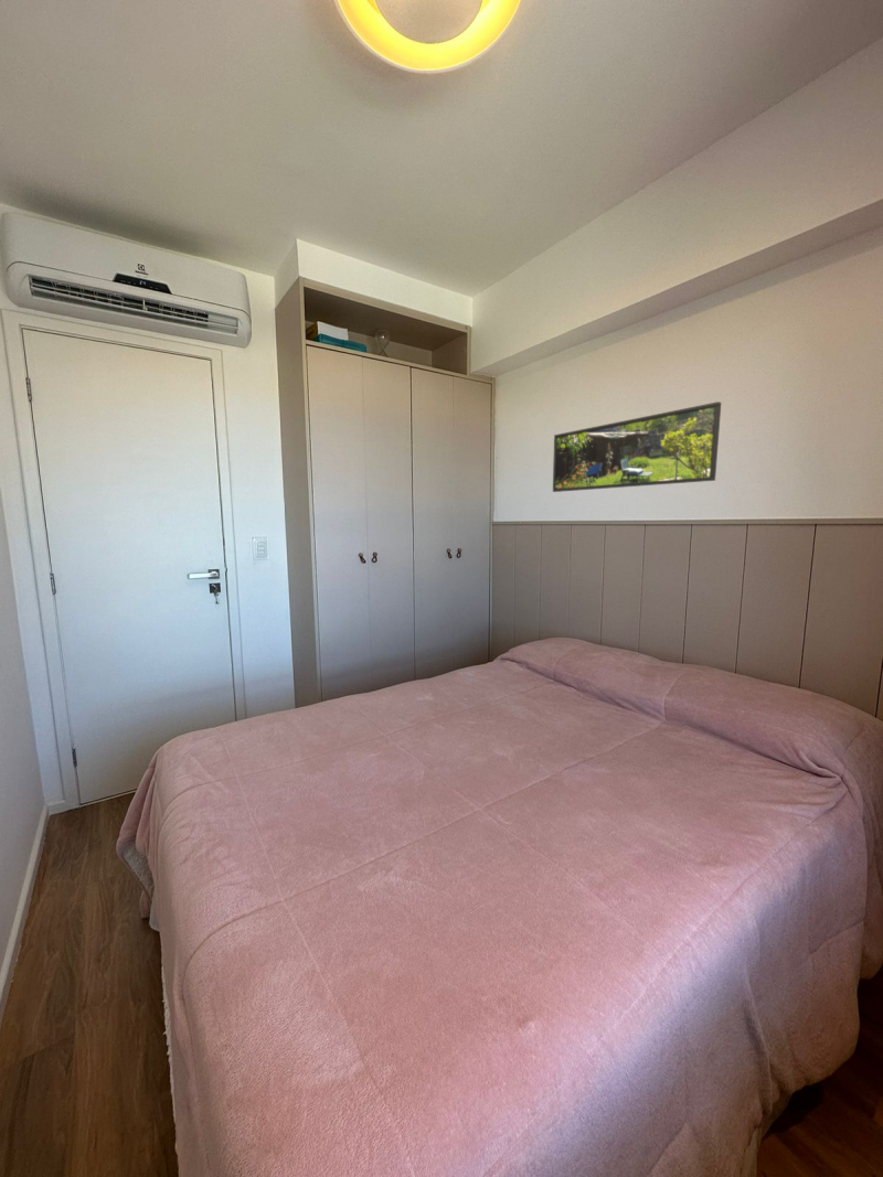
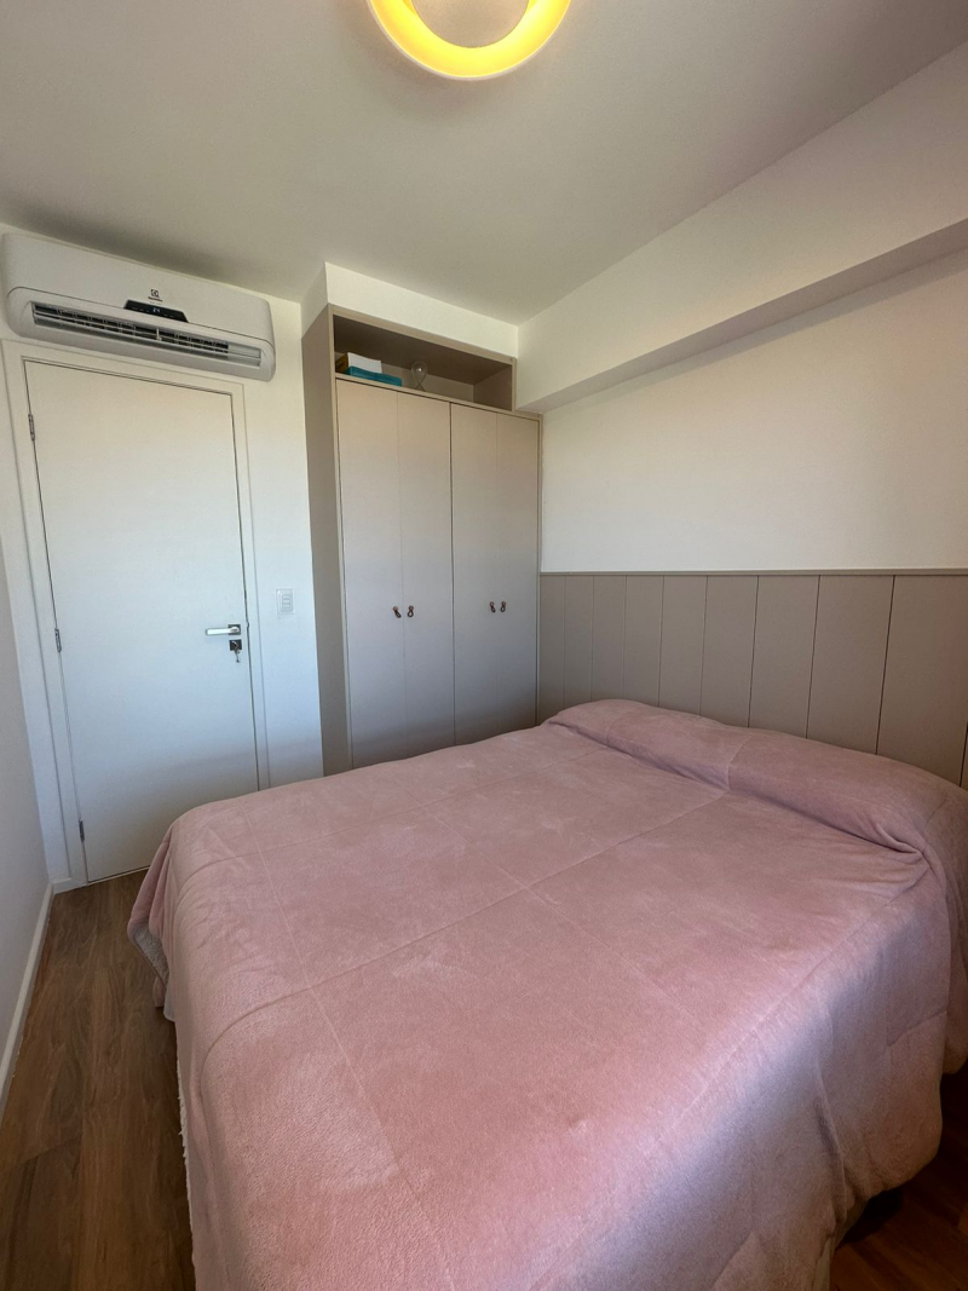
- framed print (623, 453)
